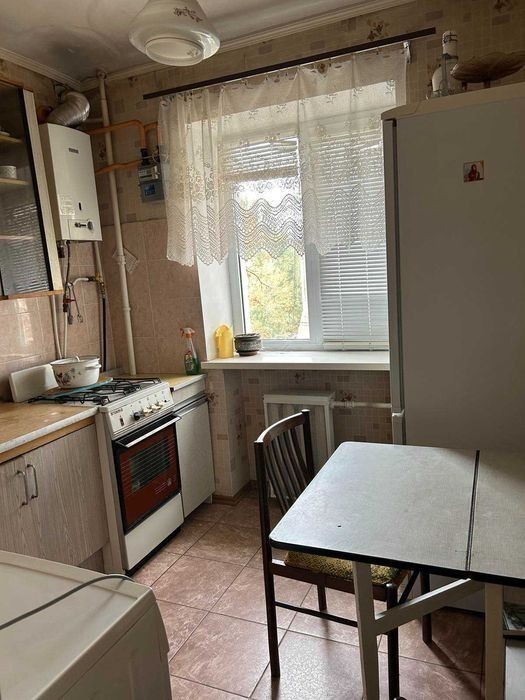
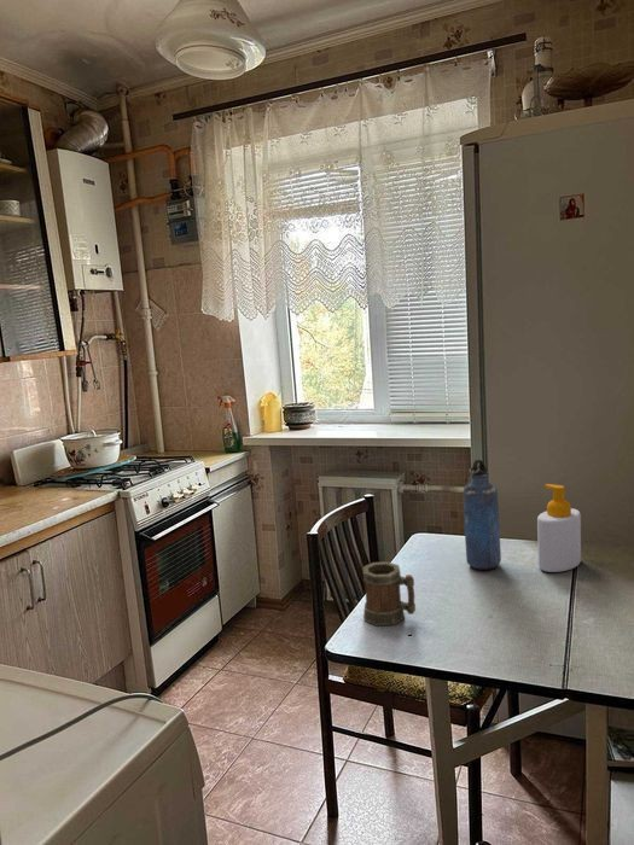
+ soap bottle (559, 525)
+ mug (388, 593)
+ water bottle (481, 513)
